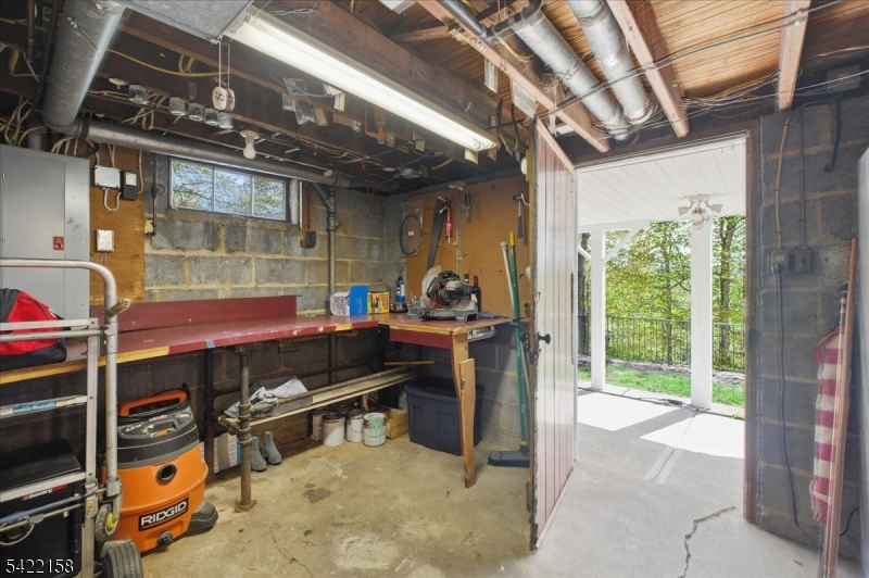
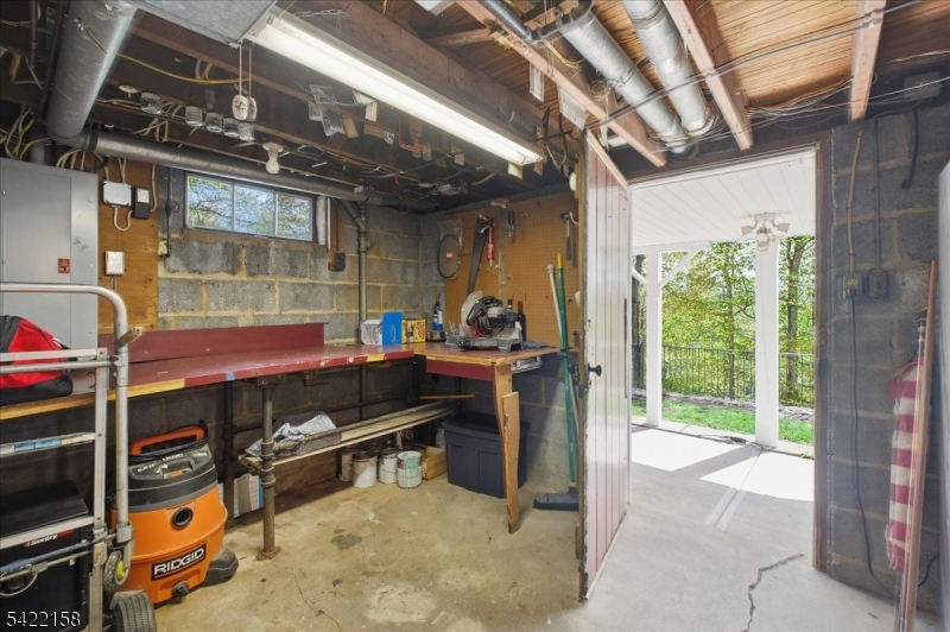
- boots (264, 449)
